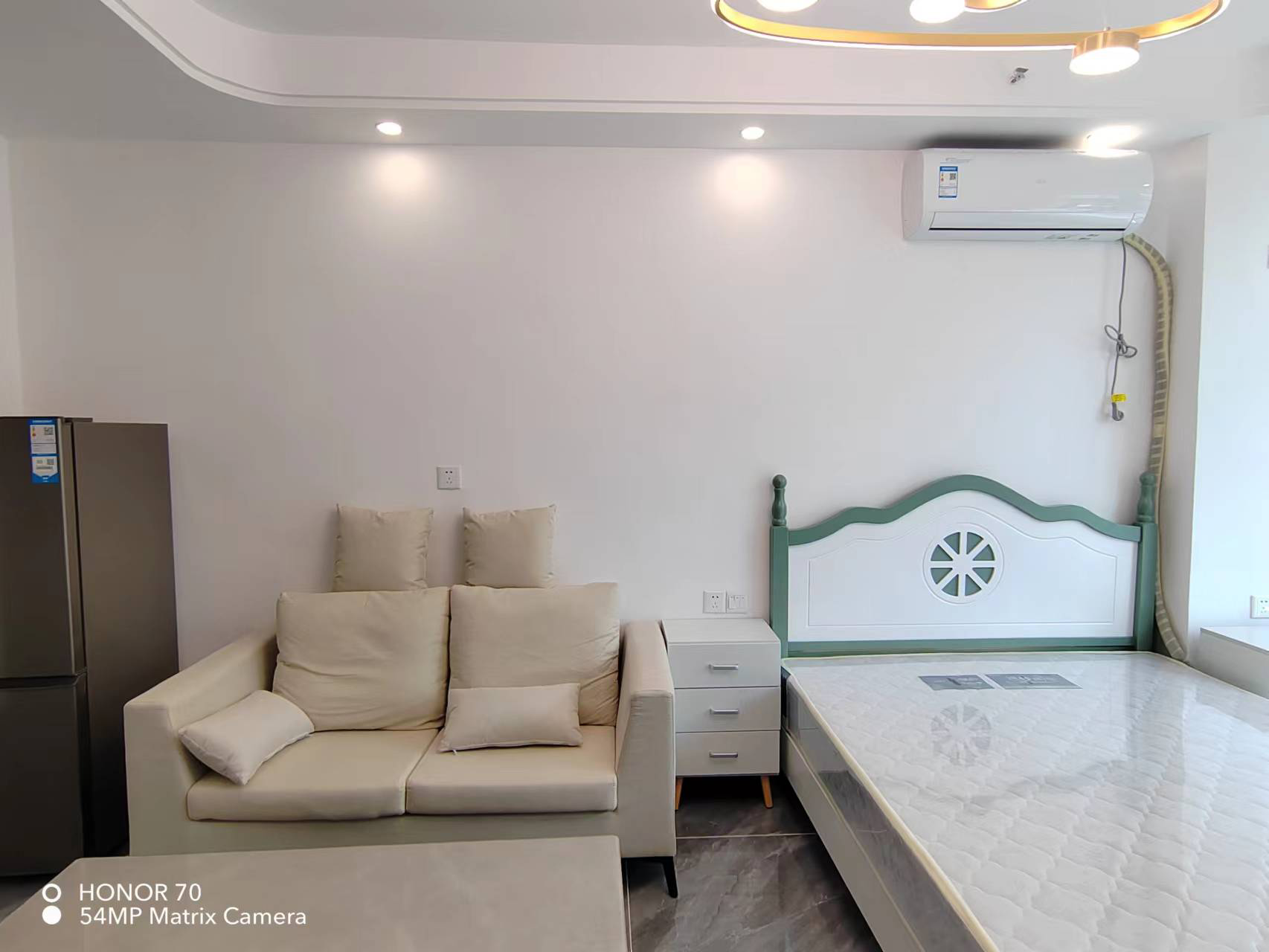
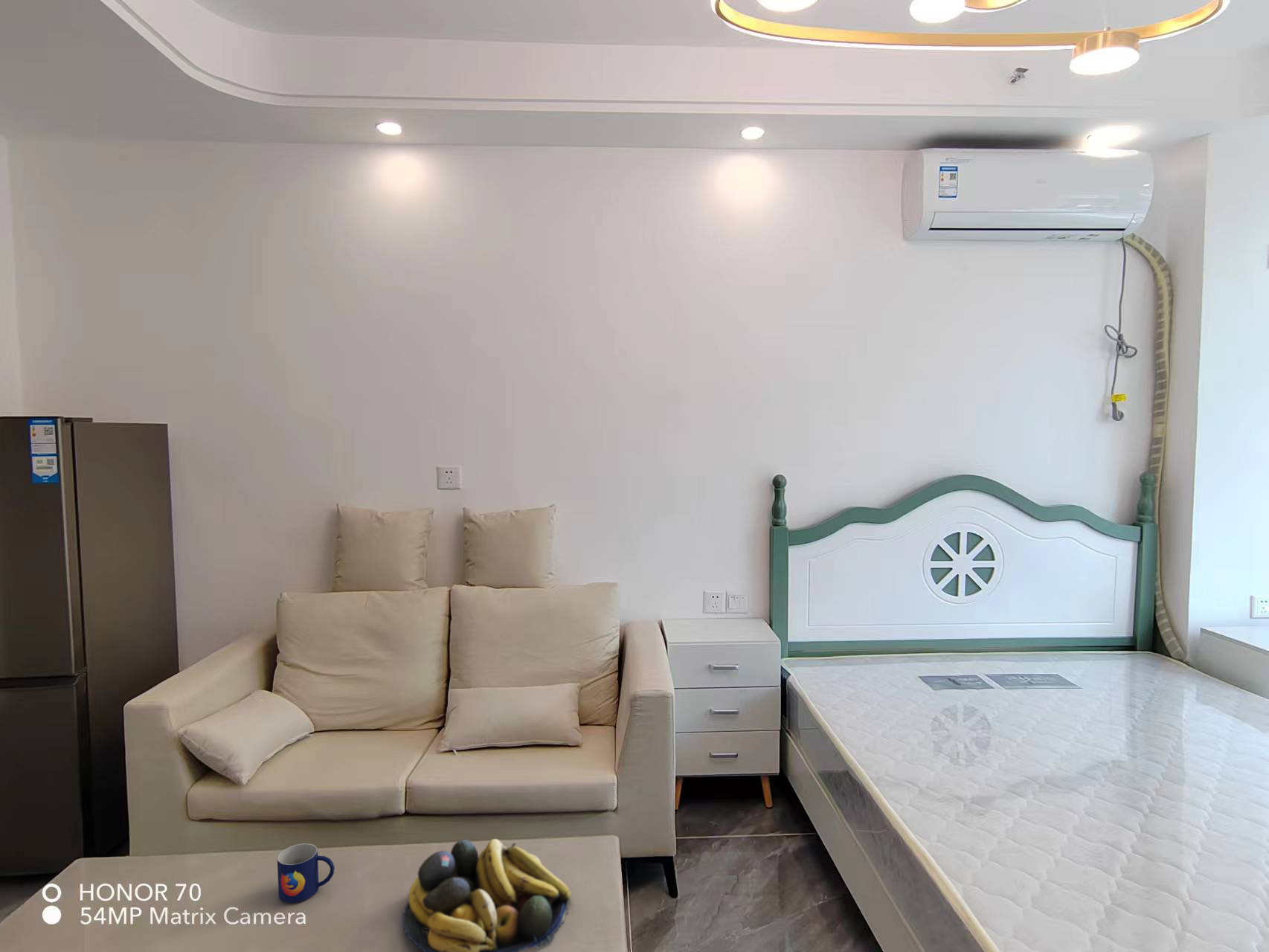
+ mug (306, 872)
+ fruit bowl (486, 880)
